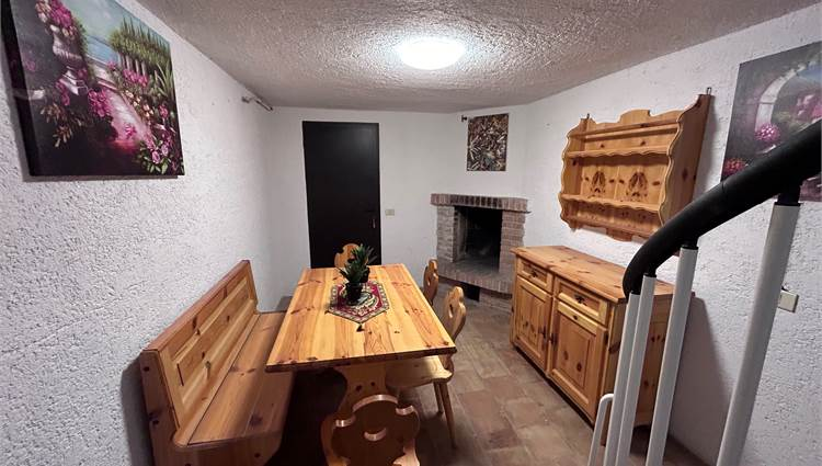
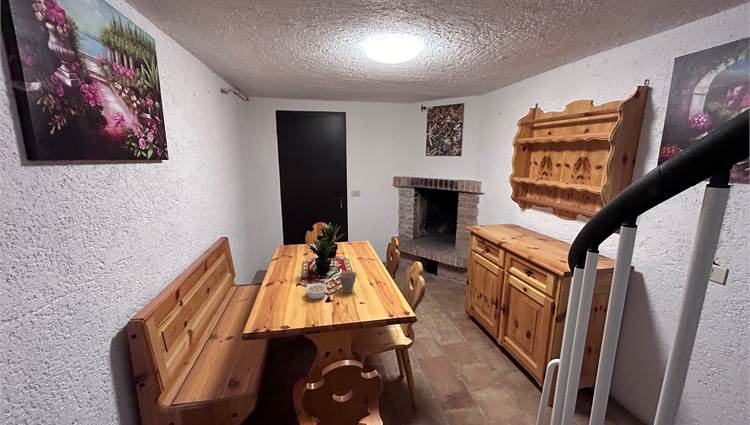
+ cup (347, 282)
+ legume (316, 291)
